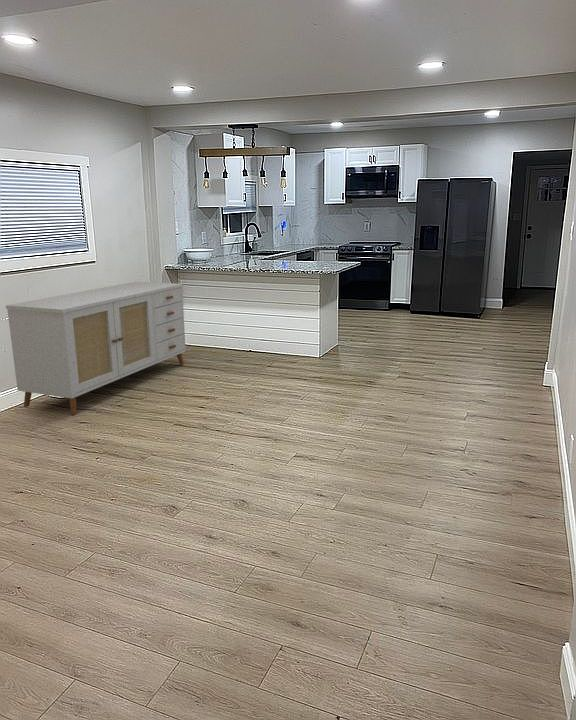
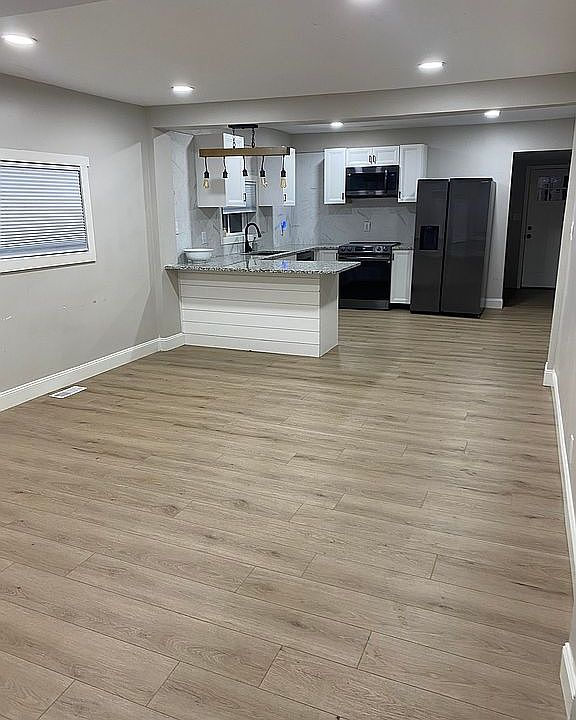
- sideboard (110, 339)
